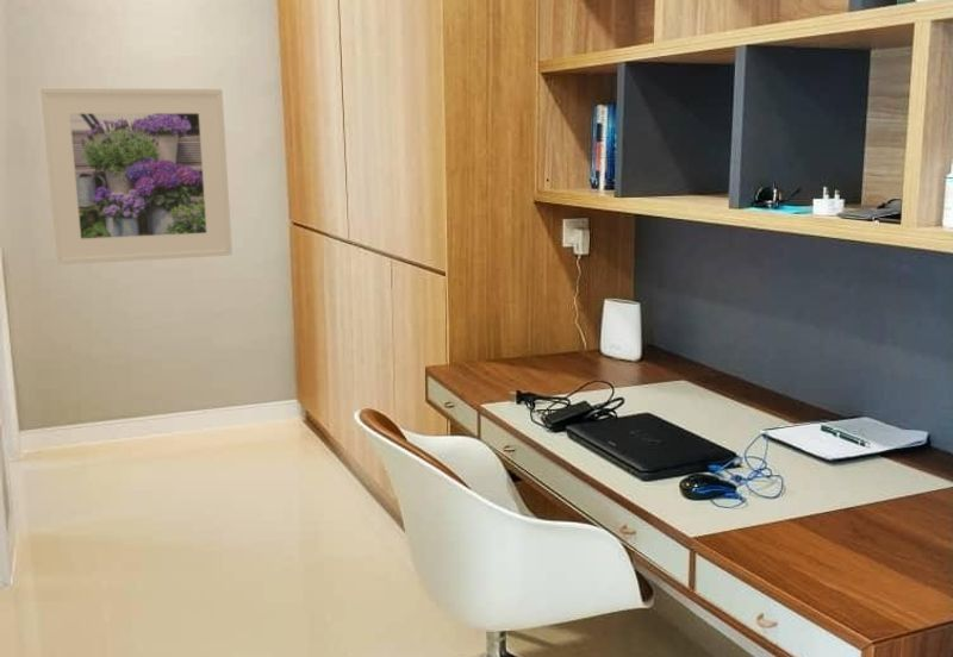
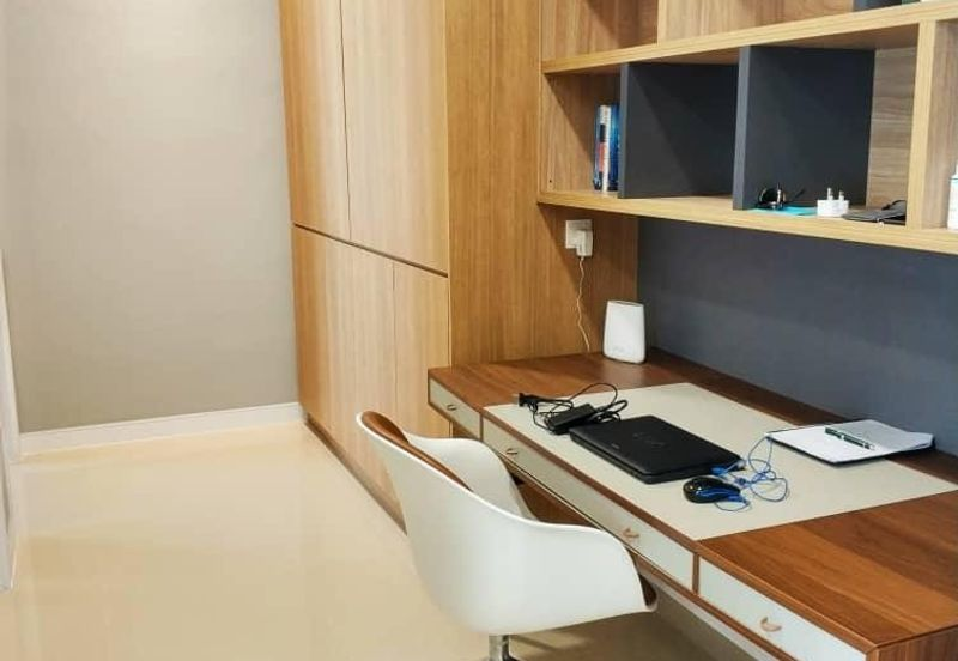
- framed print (139, 175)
